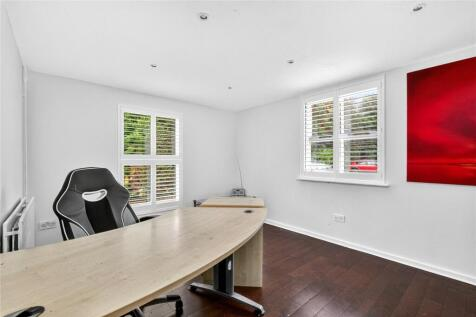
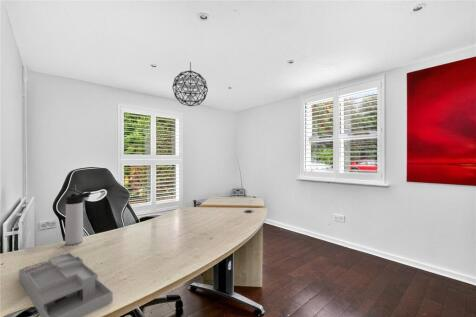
+ pendant light (190, 84)
+ desk organizer (61, 277)
+ thermos bottle (78, 217)
